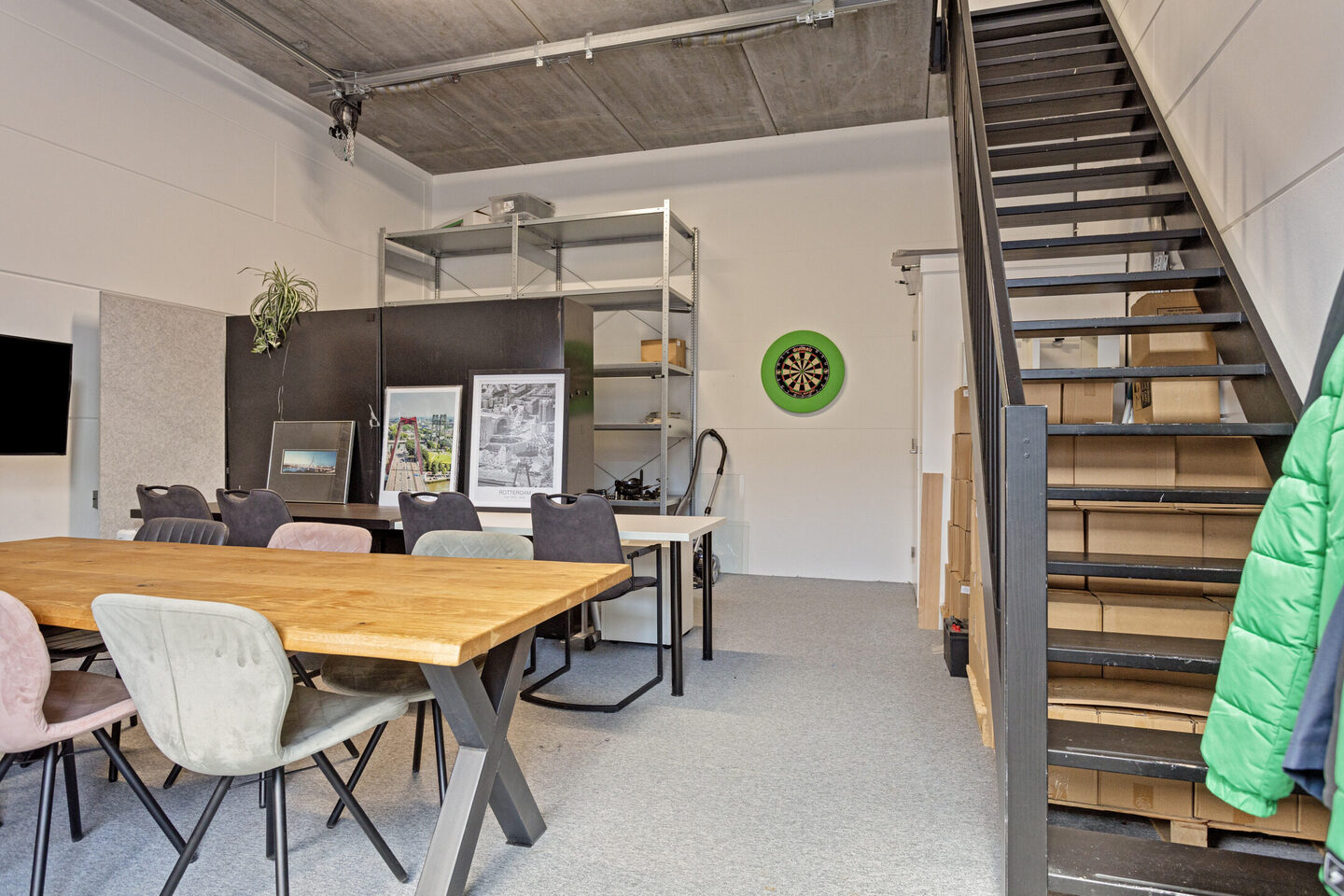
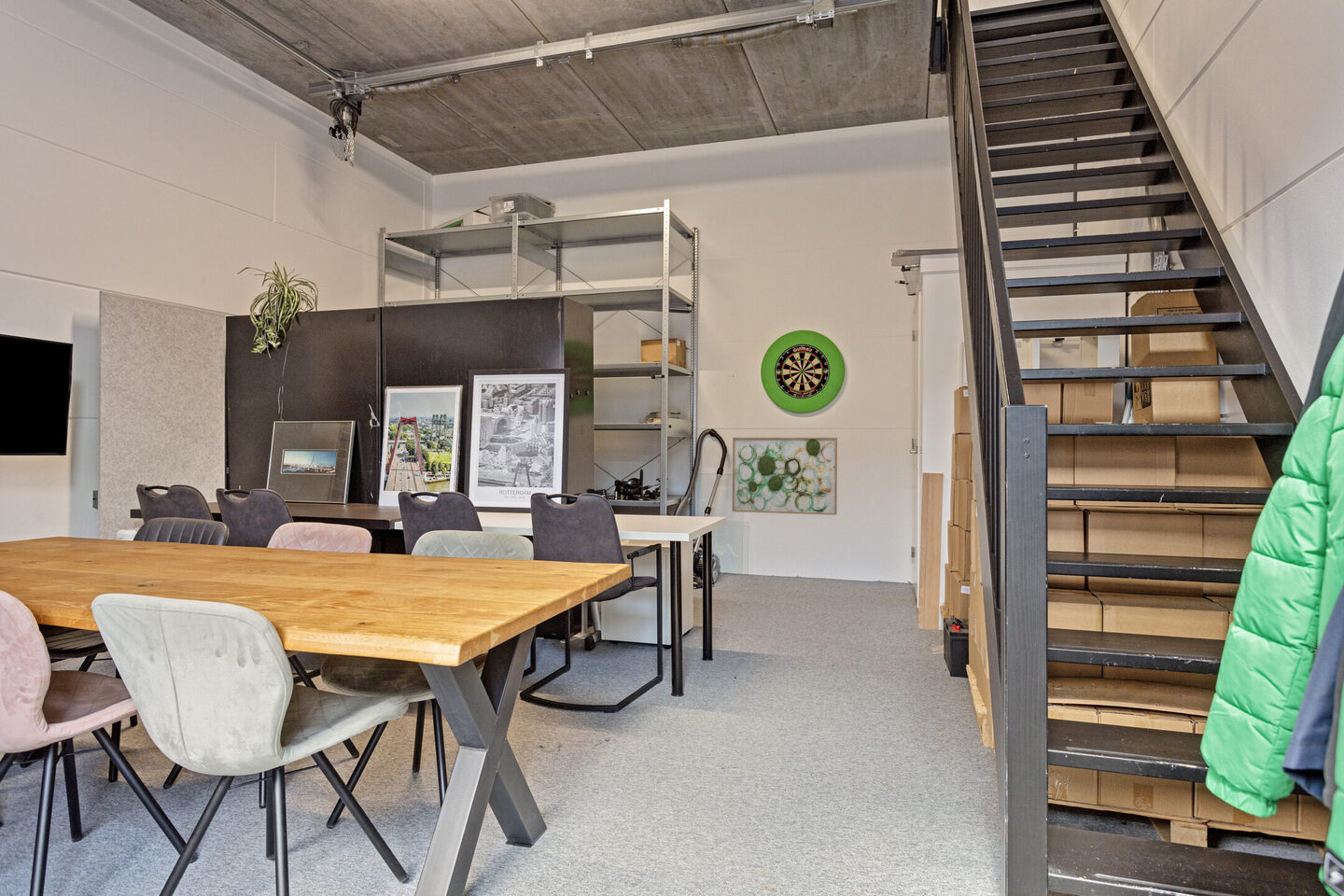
+ wall art (783, 475)
